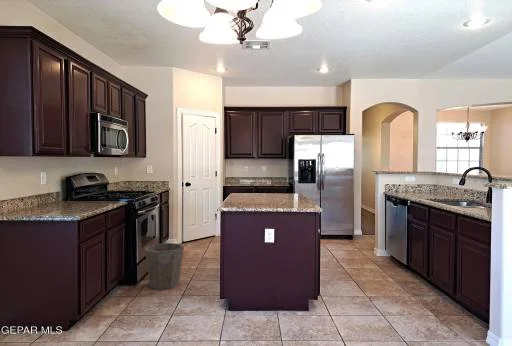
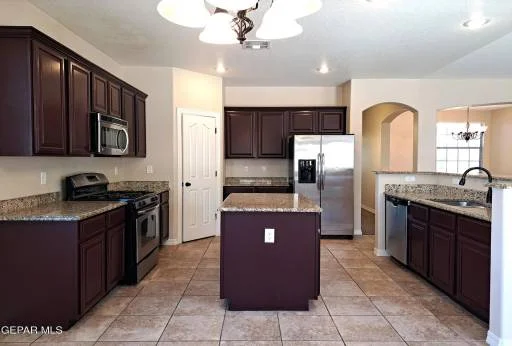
- waste bin (164, 265)
